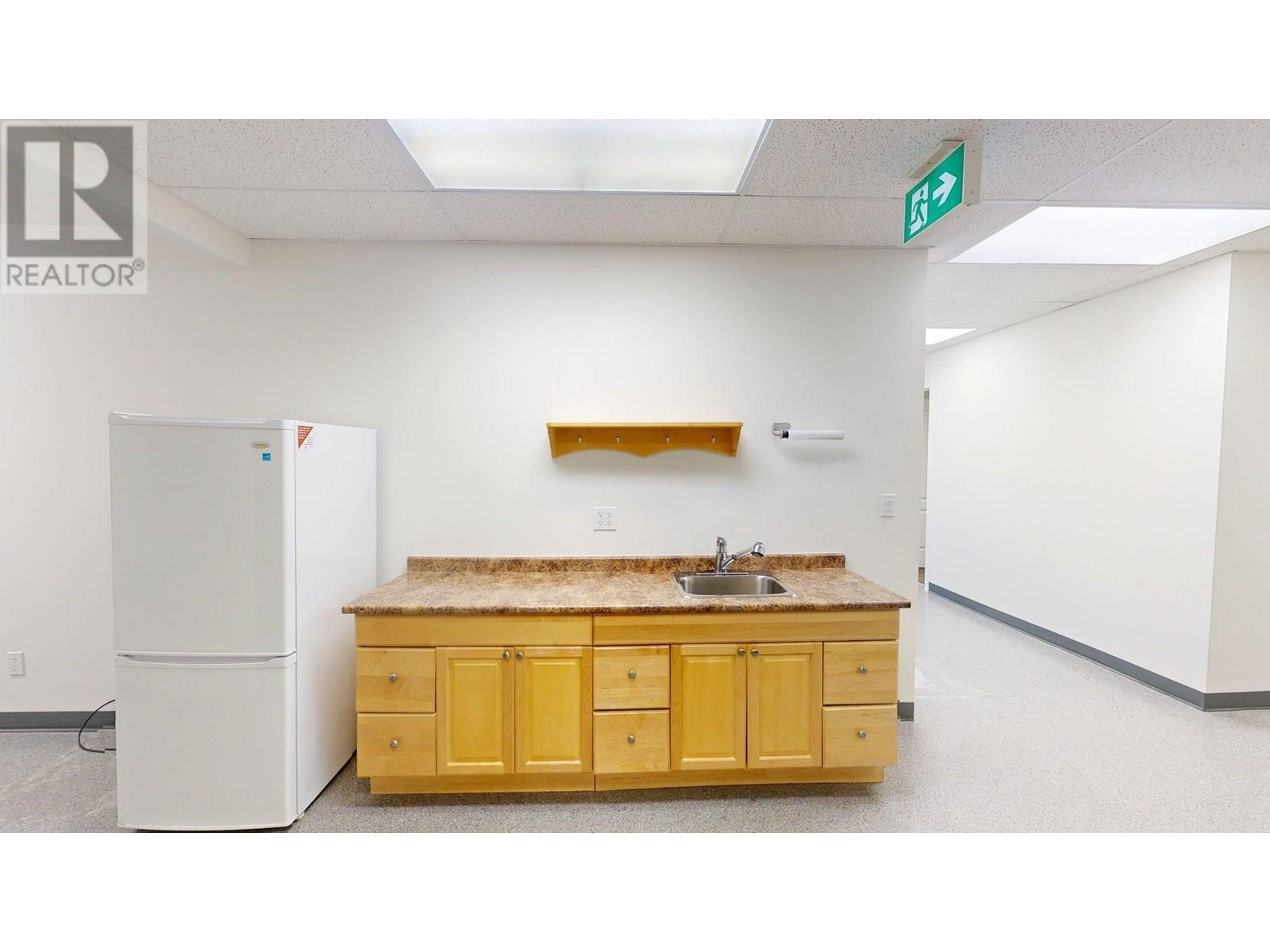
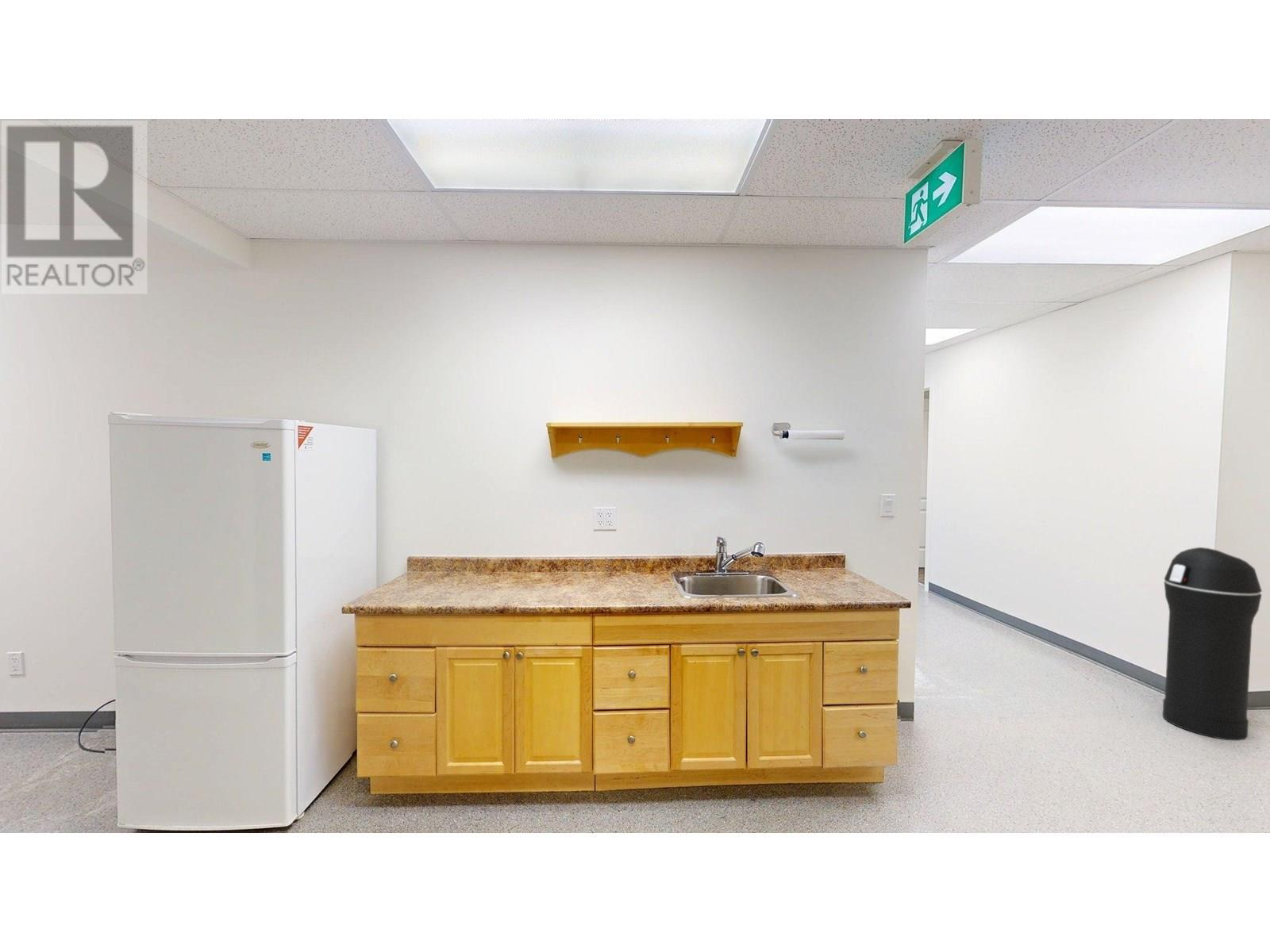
+ trash can (1206, 636)
